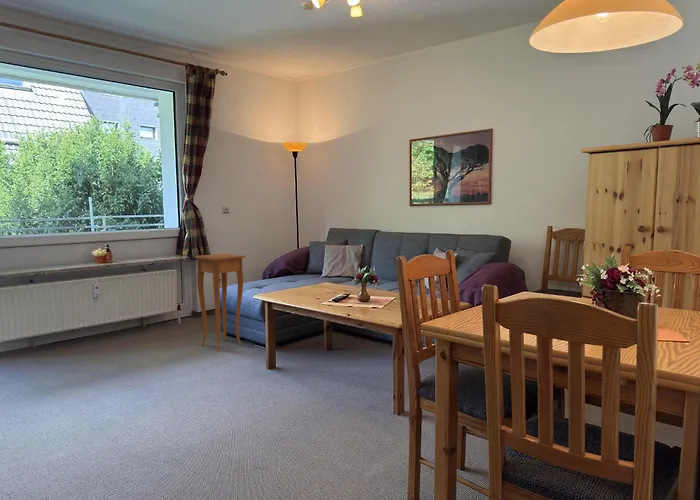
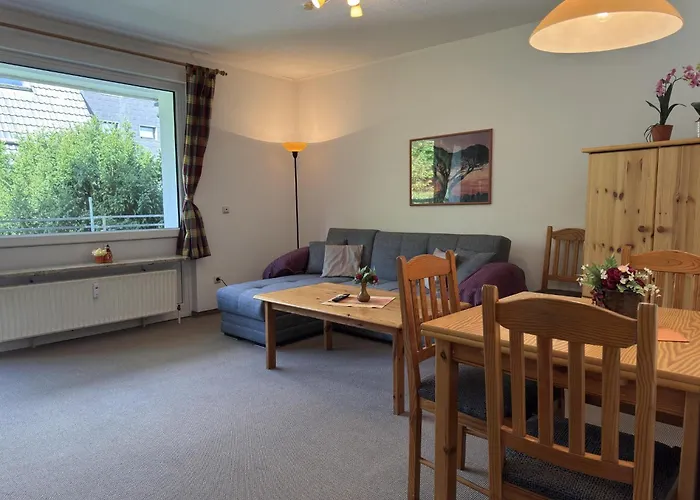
- side table (219, 300)
